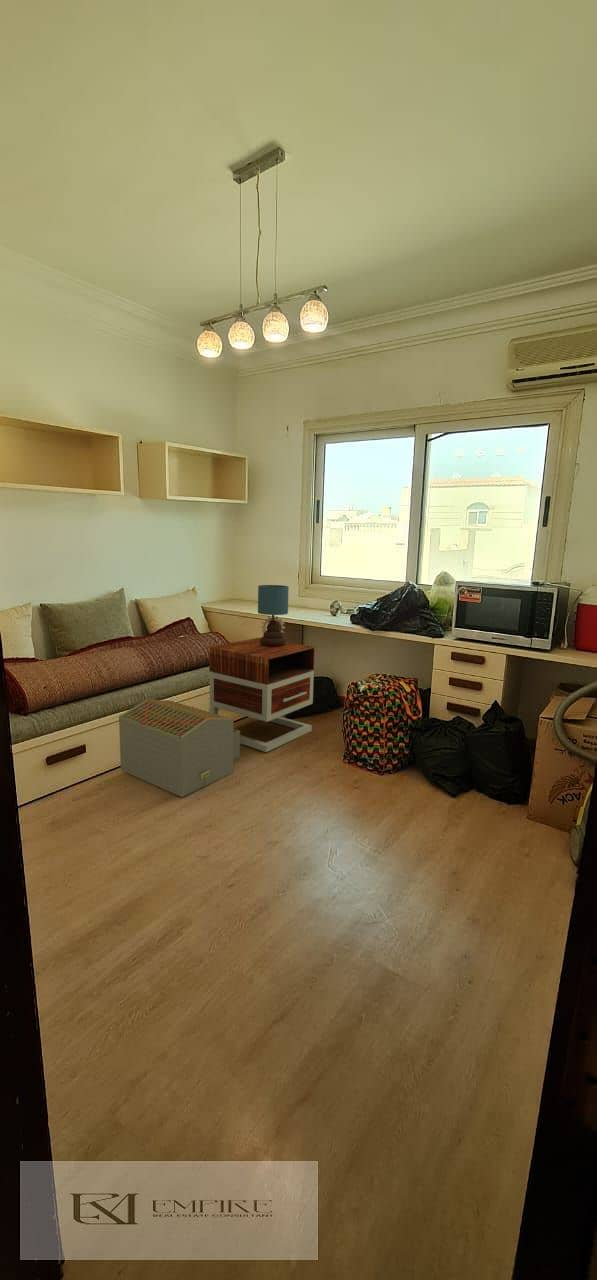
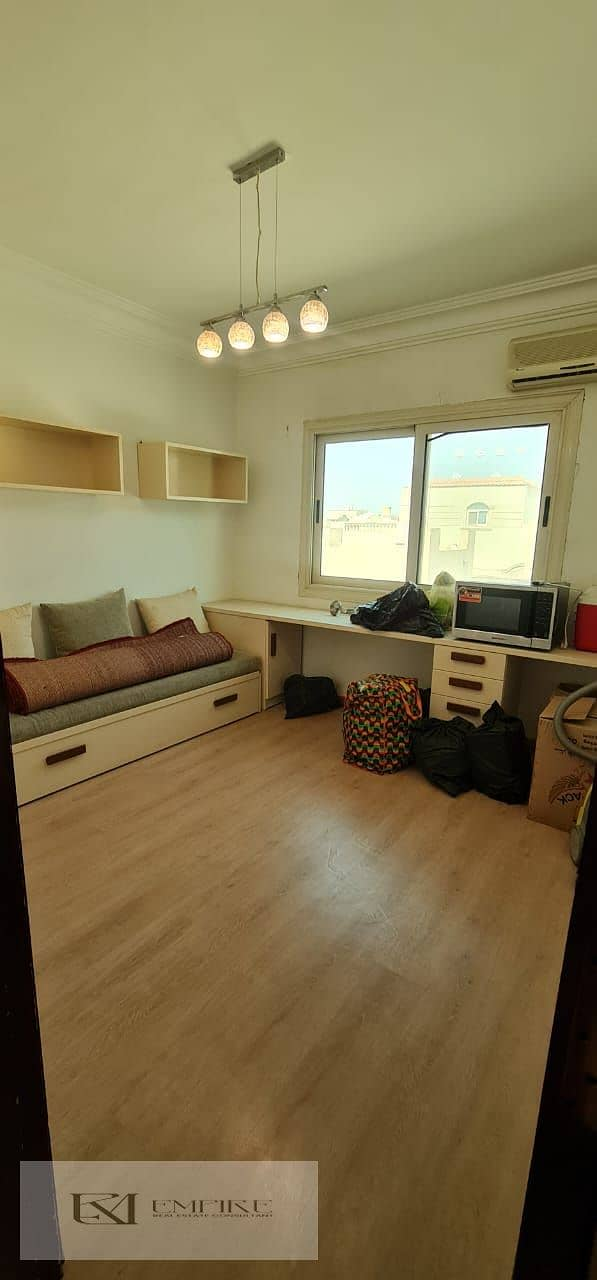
- architectural model (189, 736)
- table lamp (272, 615)
- nightstand (263, 690)
